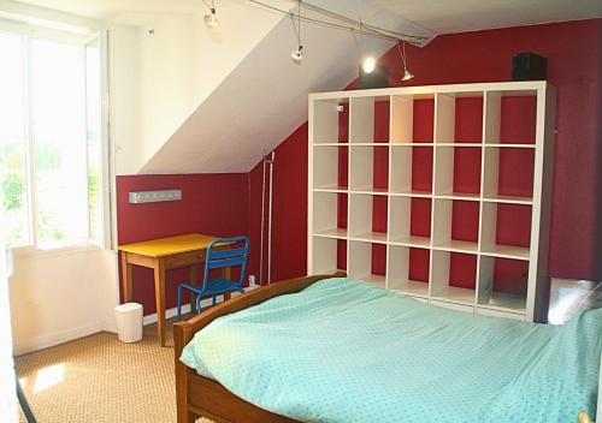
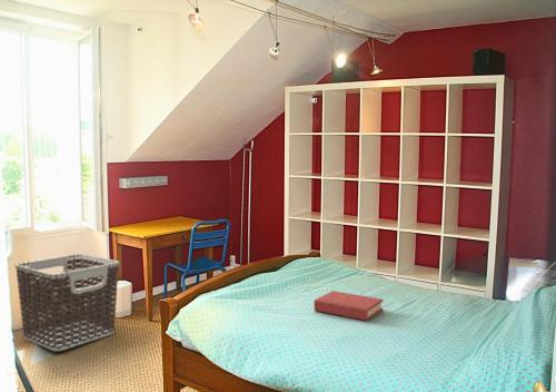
+ hardback book (348, 304)
+ clothes hamper (69, 298)
